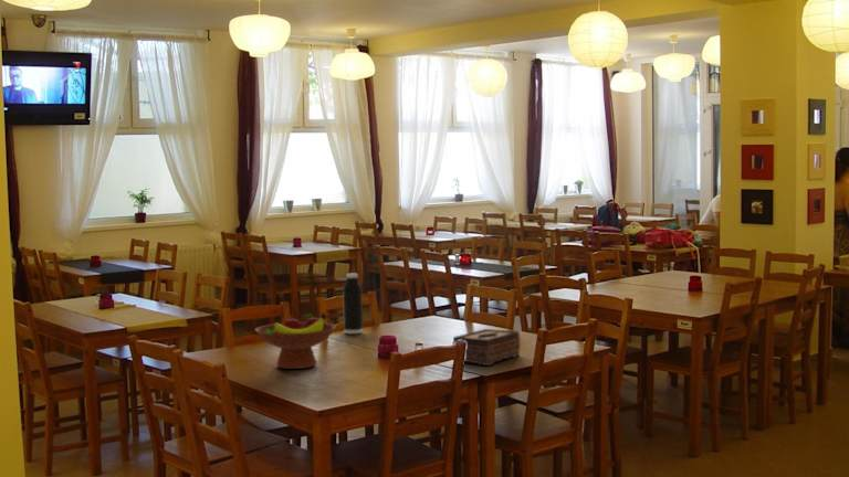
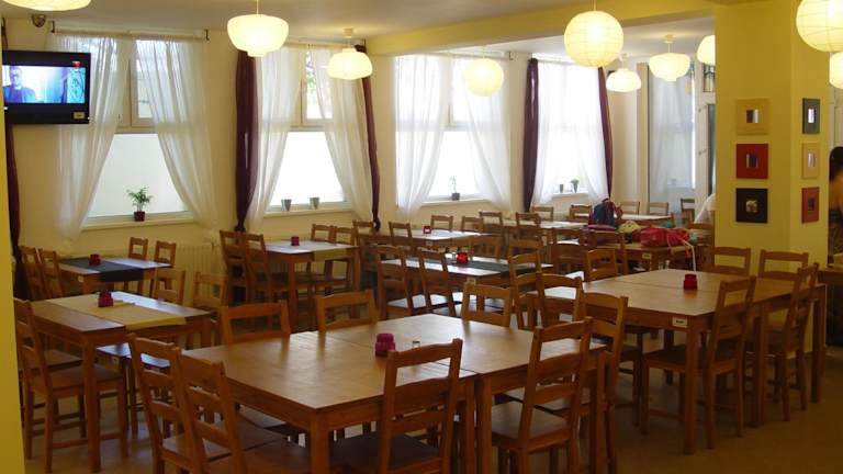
- water bottle (352, 303)
- fruit bowl (295, 339)
- tissue box (486, 346)
